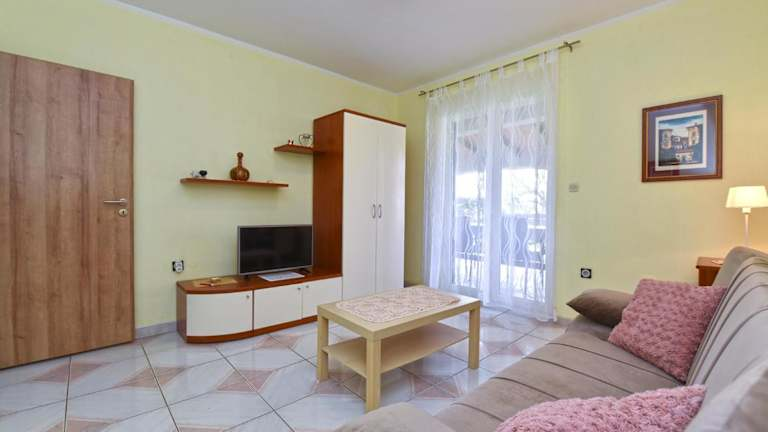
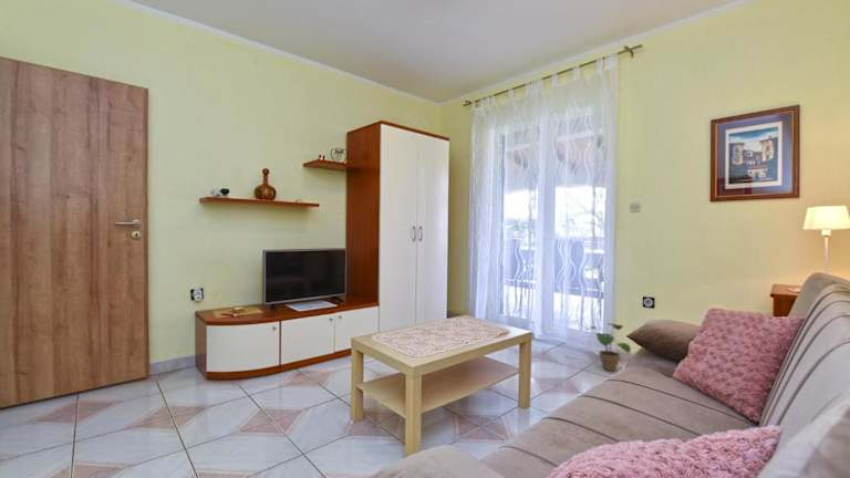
+ potted plant (610, 347)
